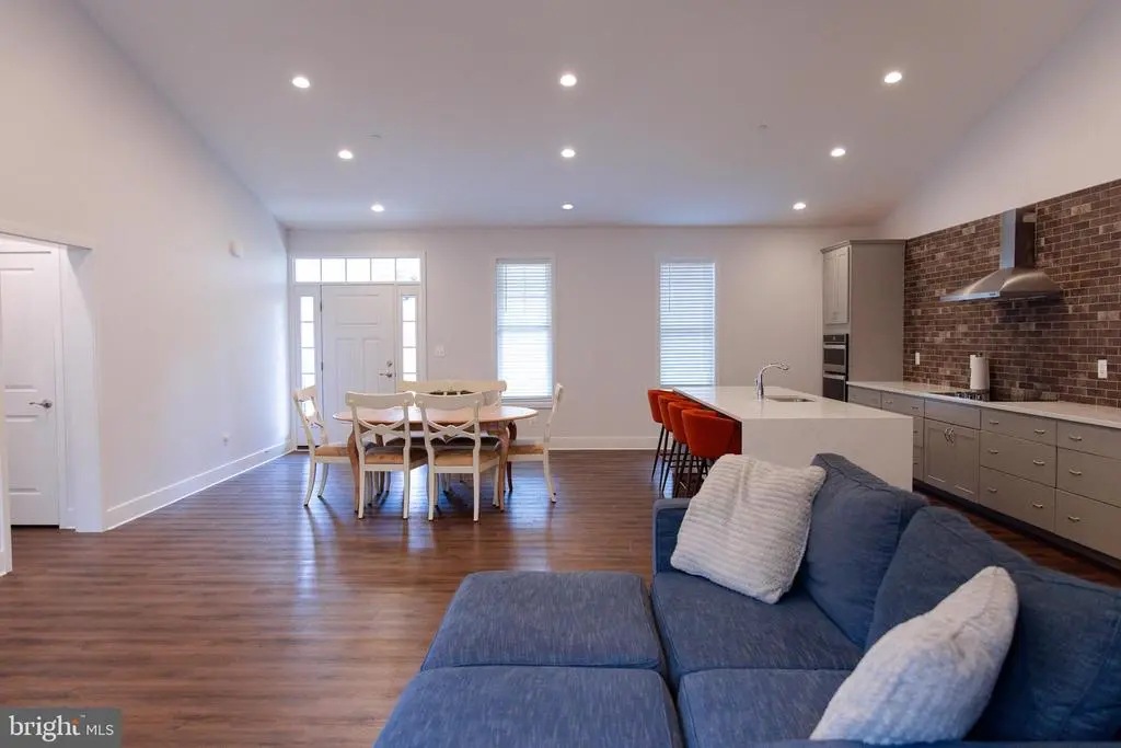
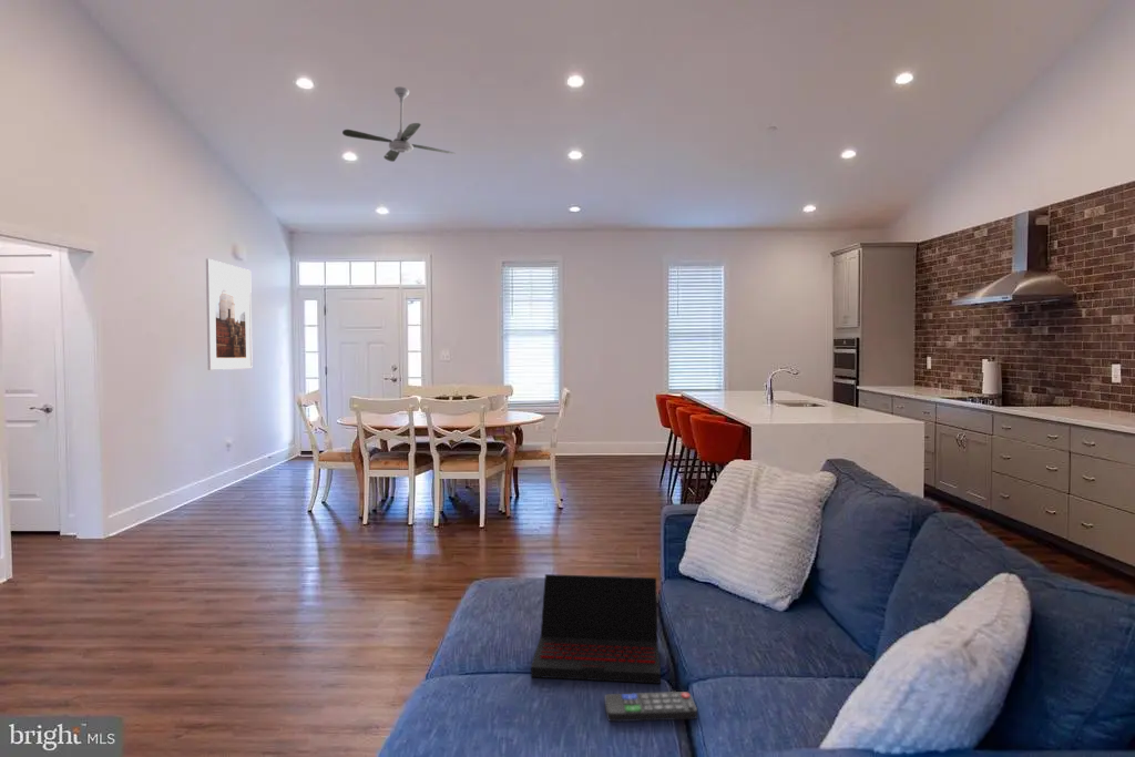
+ remote control (650, 706)
+ laptop (597, 622)
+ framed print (231, 317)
+ ceiling fan (400, 119)
